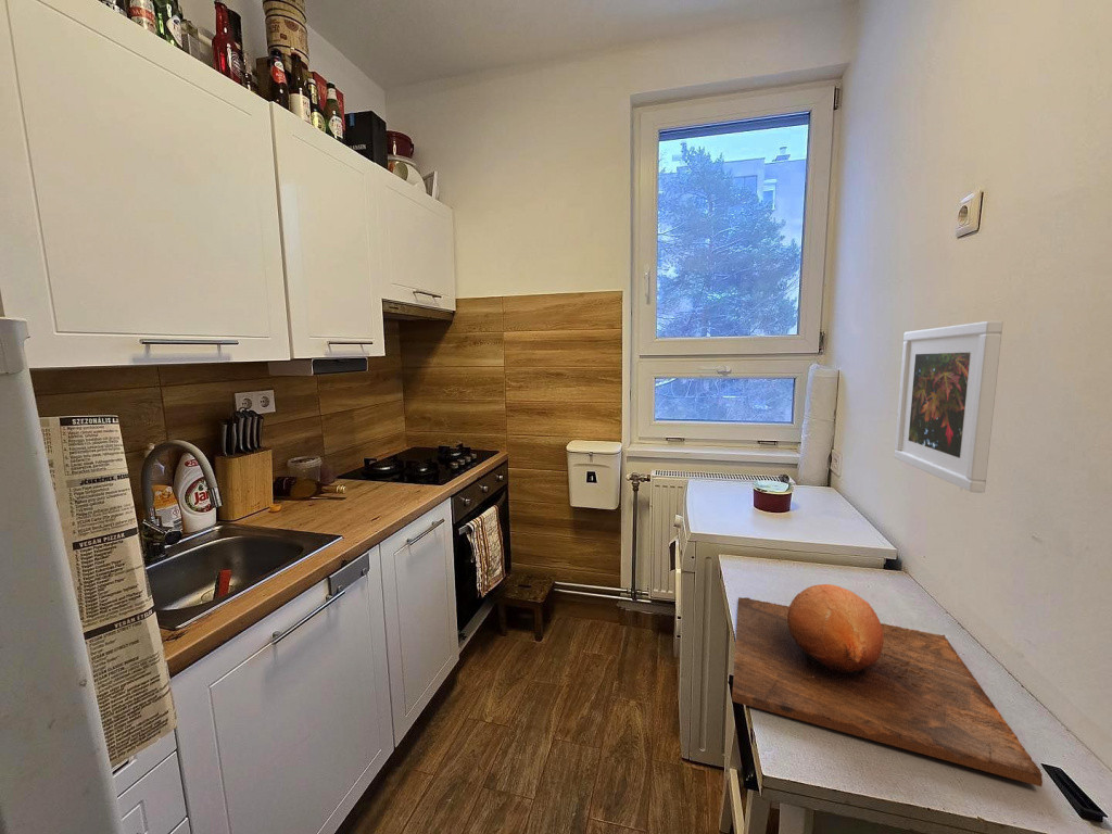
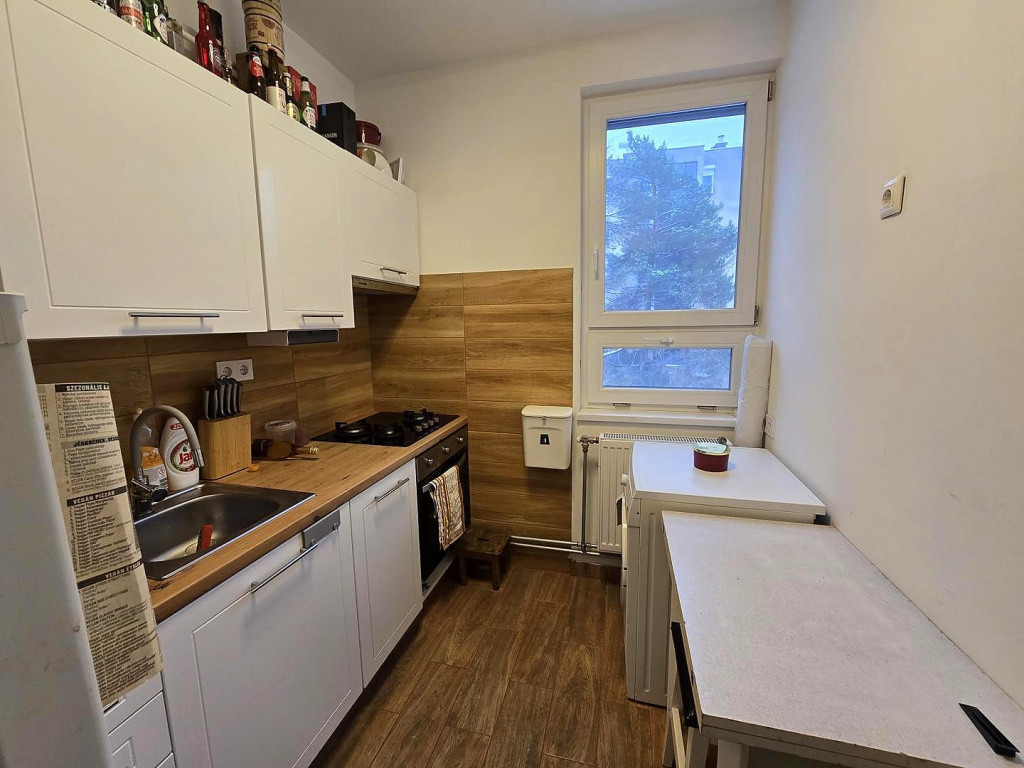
- chopping board (850, 630)
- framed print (938, 401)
